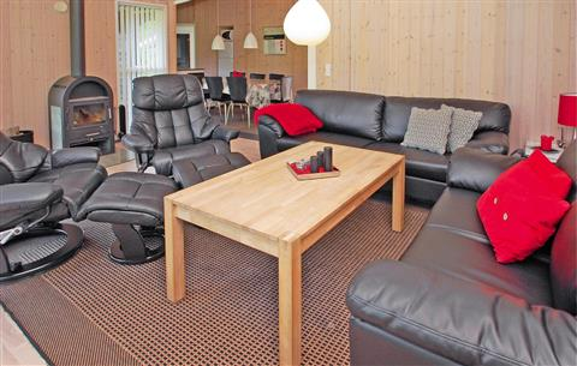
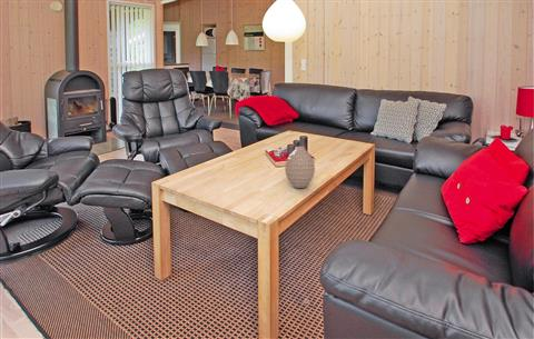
+ vase (299, 167)
